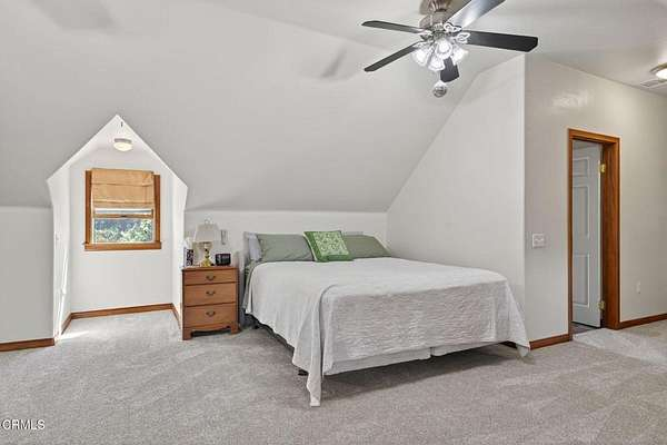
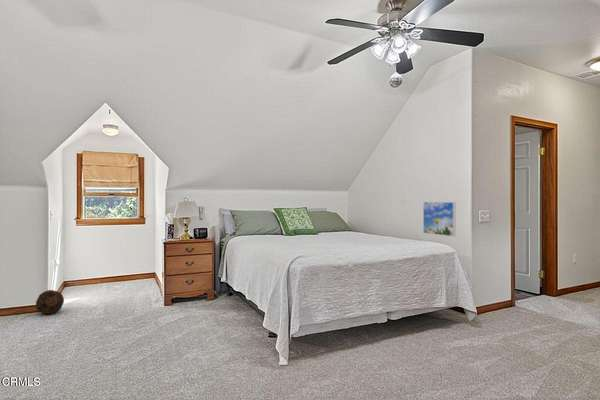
+ soccer ball (50, 302)
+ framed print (438, 218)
